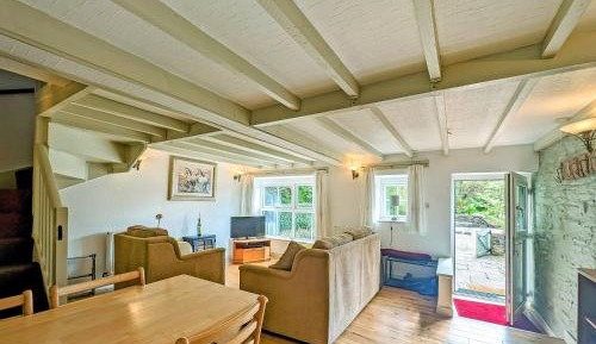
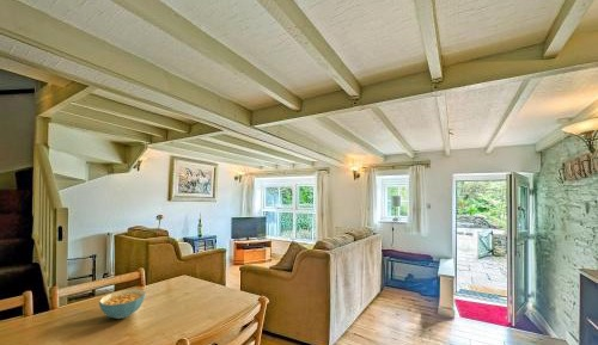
+ cereal bowl (122, 306)
